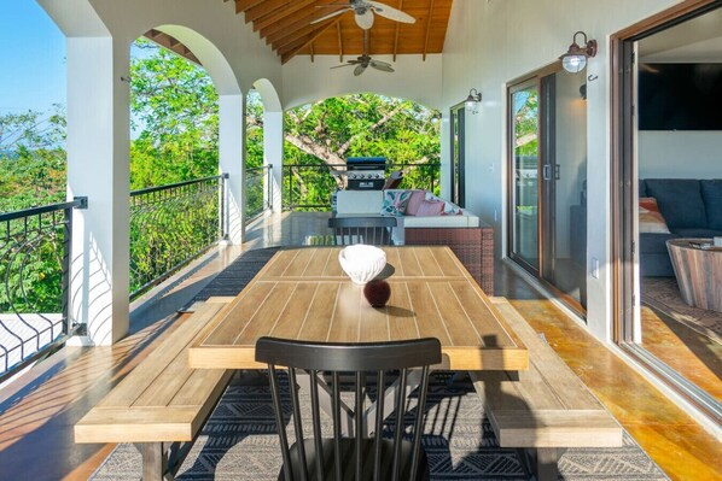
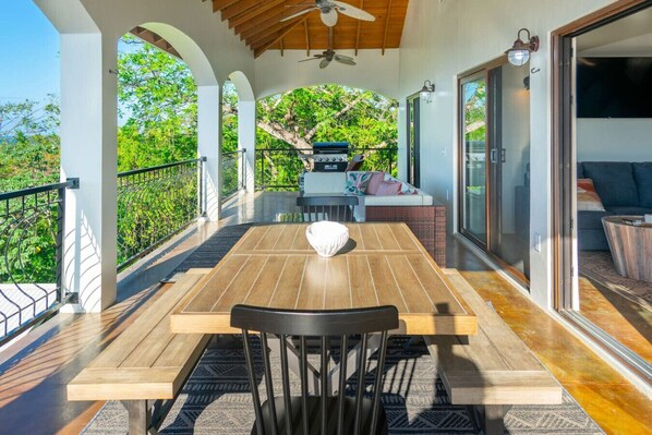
- fruit (377, 292)
